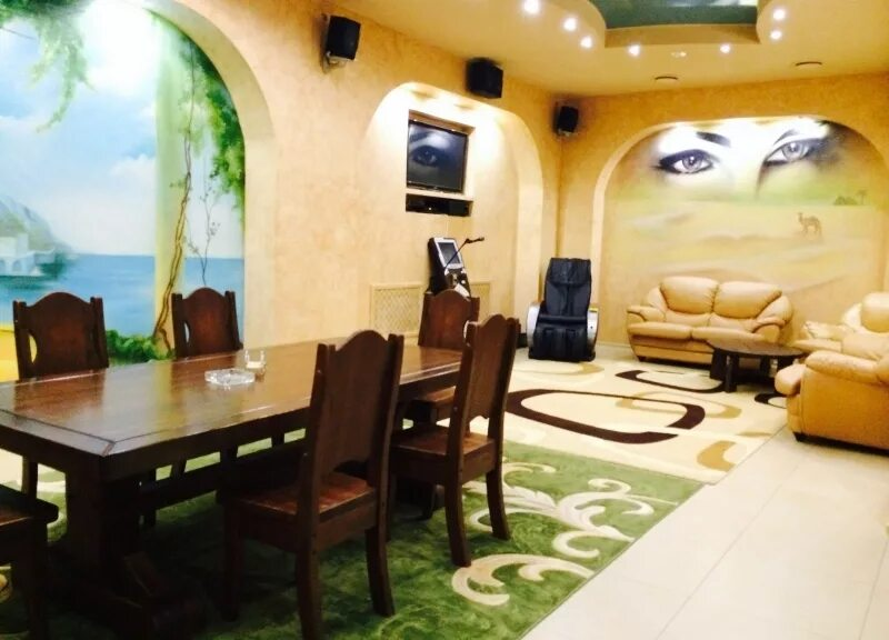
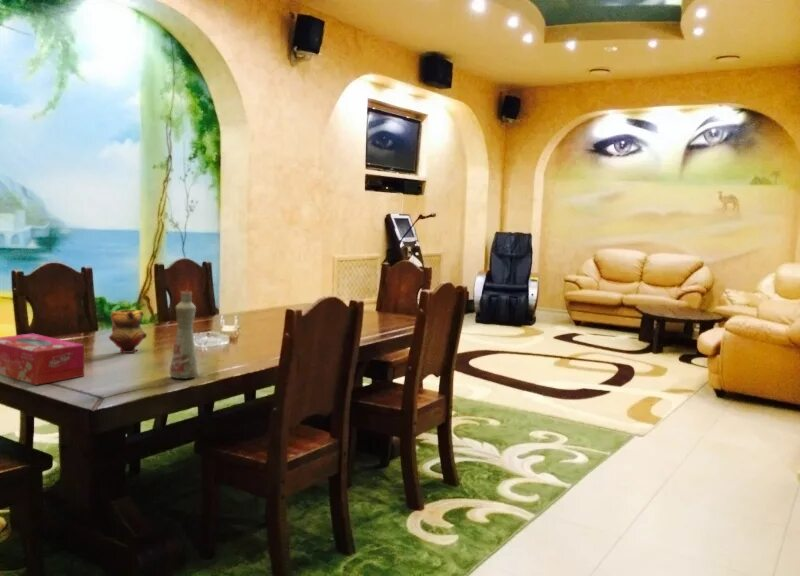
+ bottle (185, 333)
+ tissue box (34, 357)
+ teapot (128, 327)
